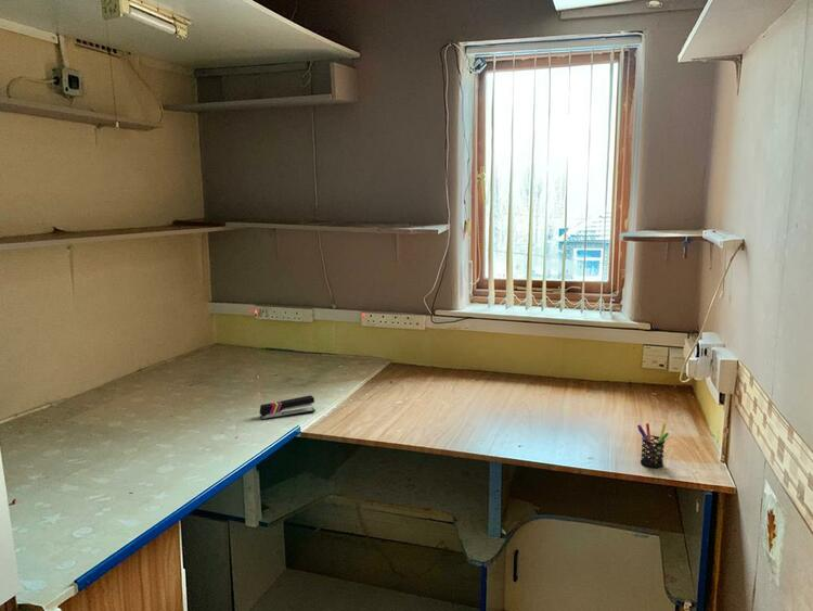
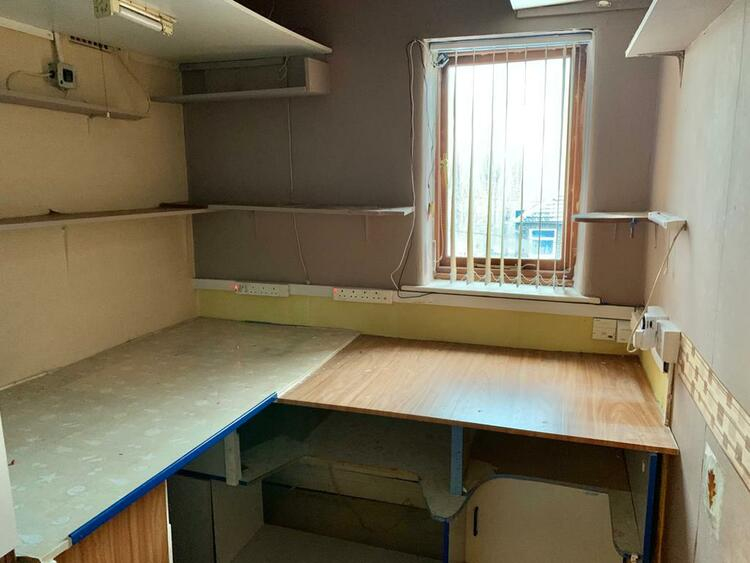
- pen holder (654, 443)
- stapler (287, 407)
